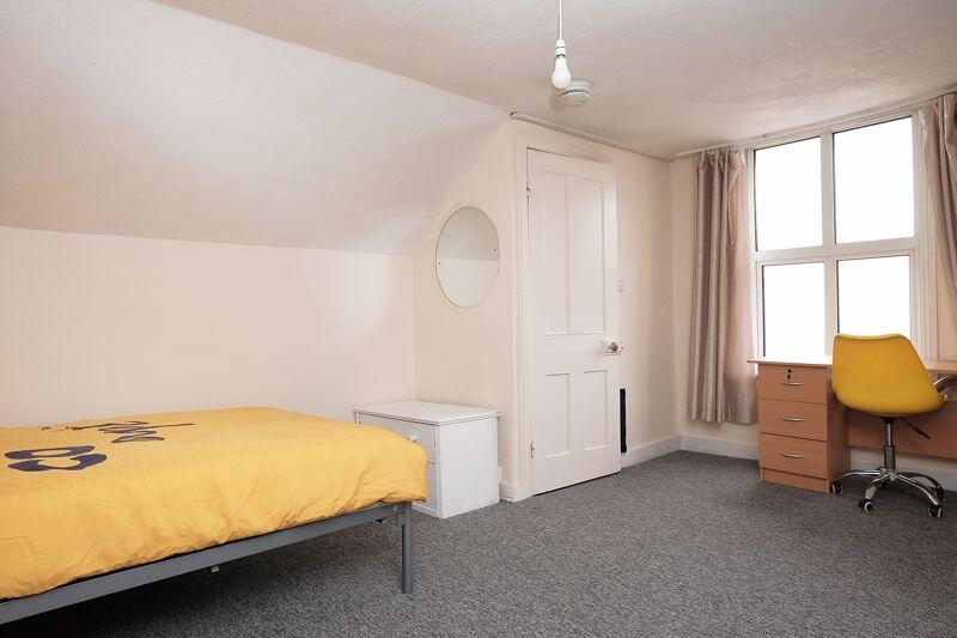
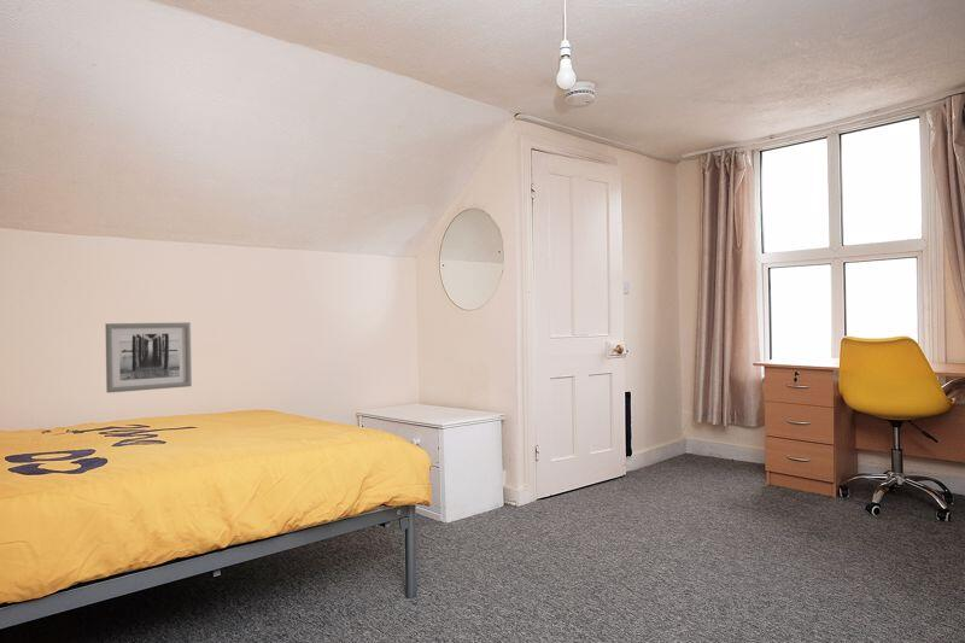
+ wall art (150, 356)
